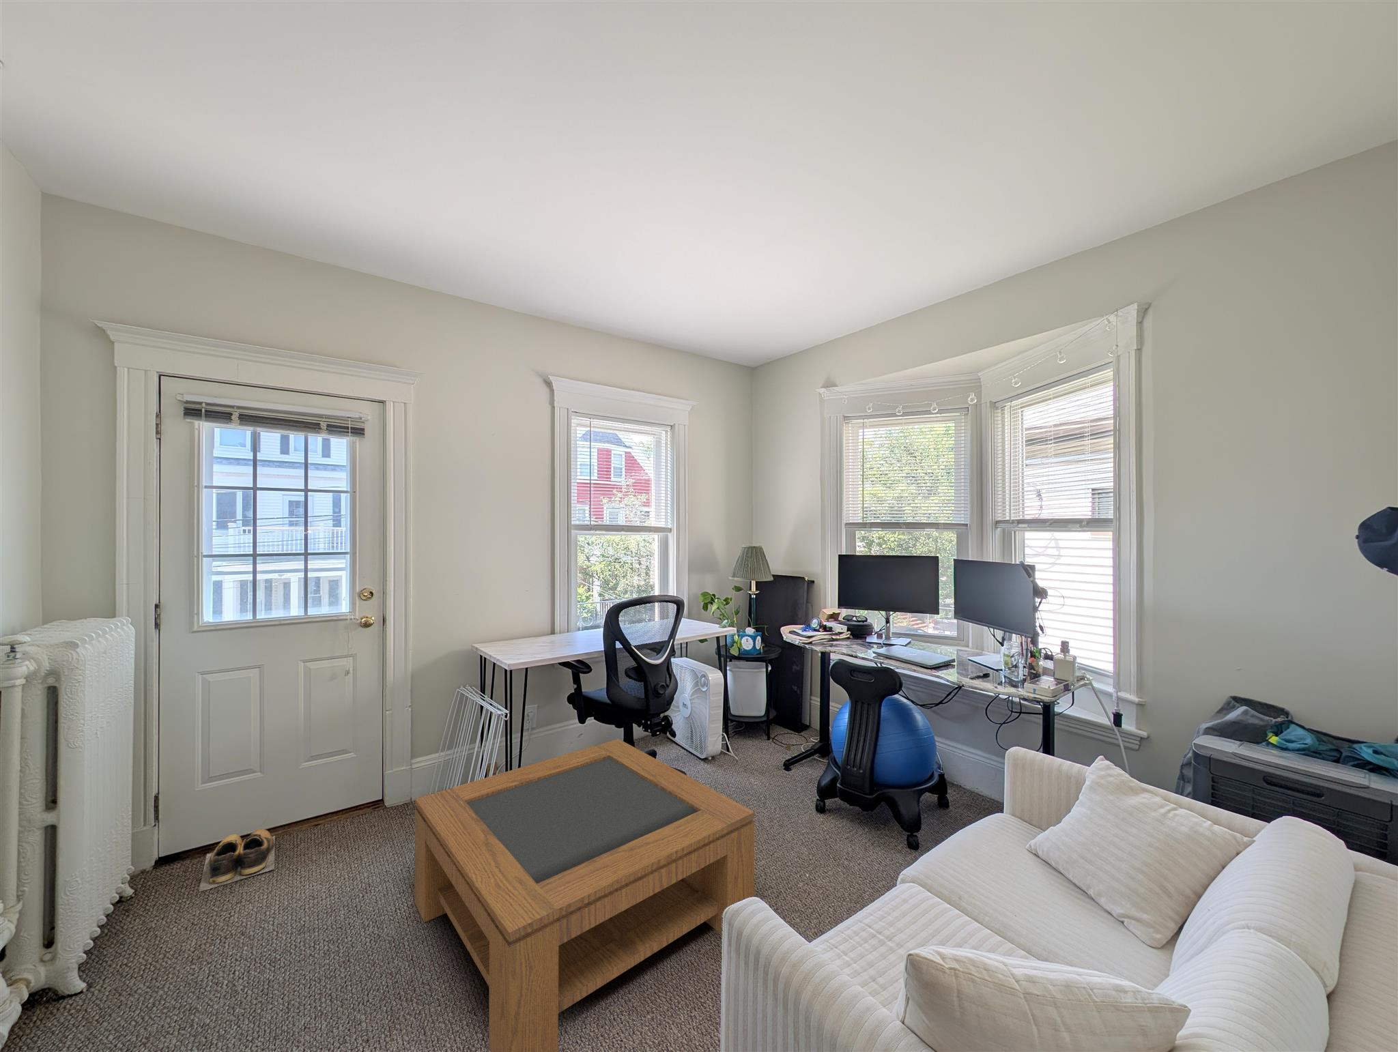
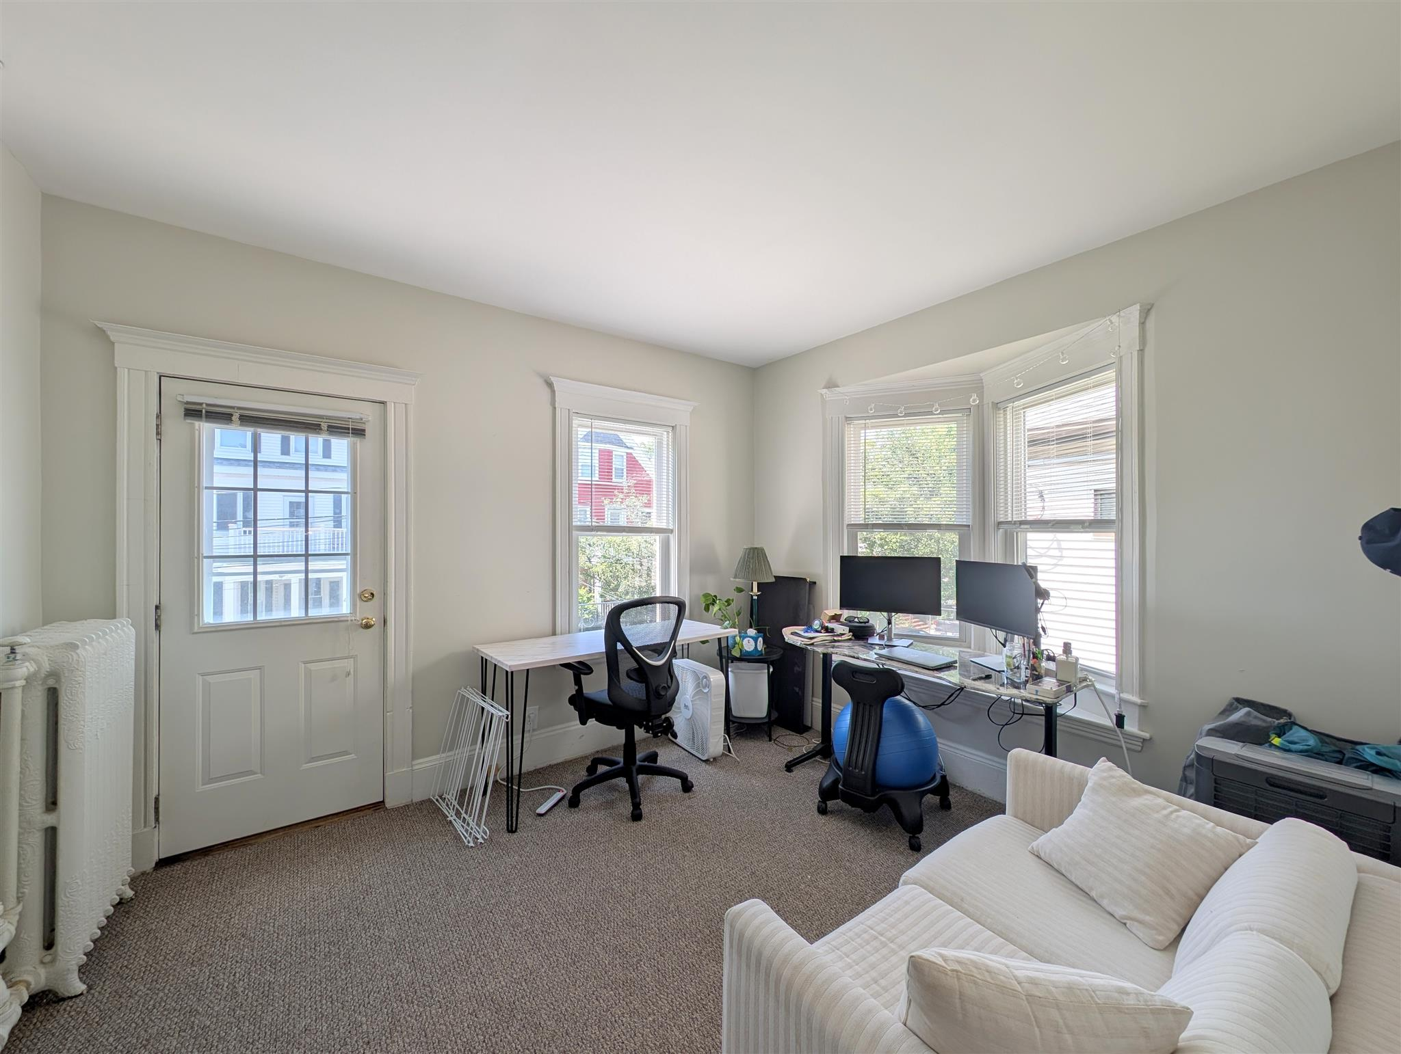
- coffee table (580, 859)
- shoes (240, 849)
